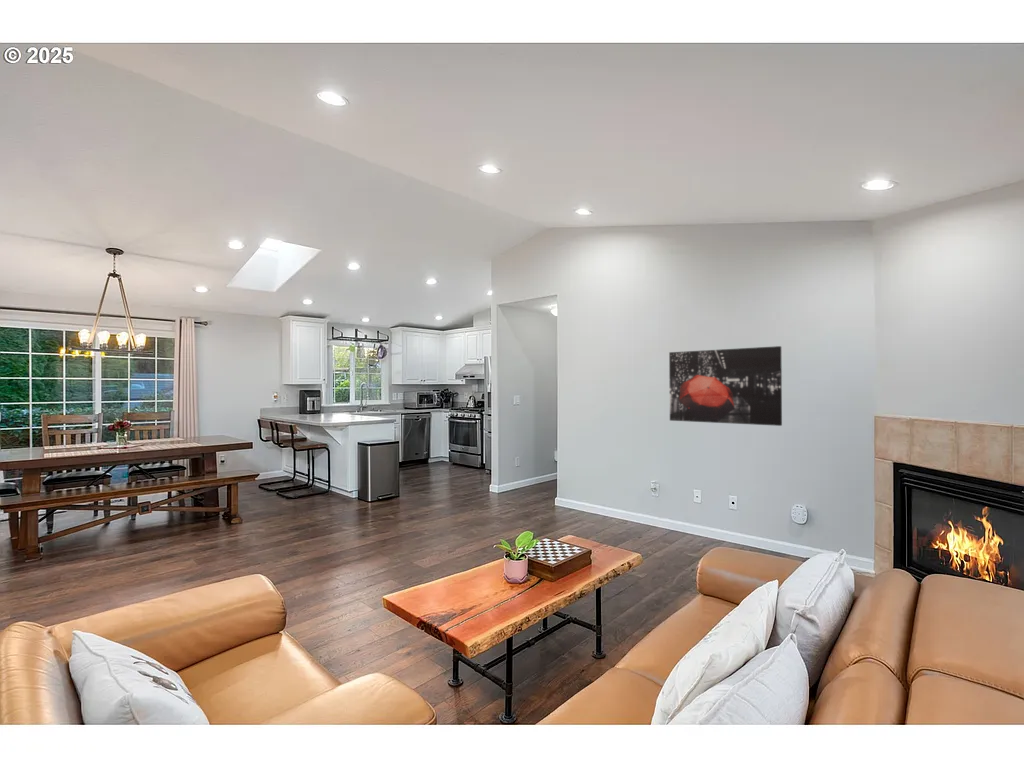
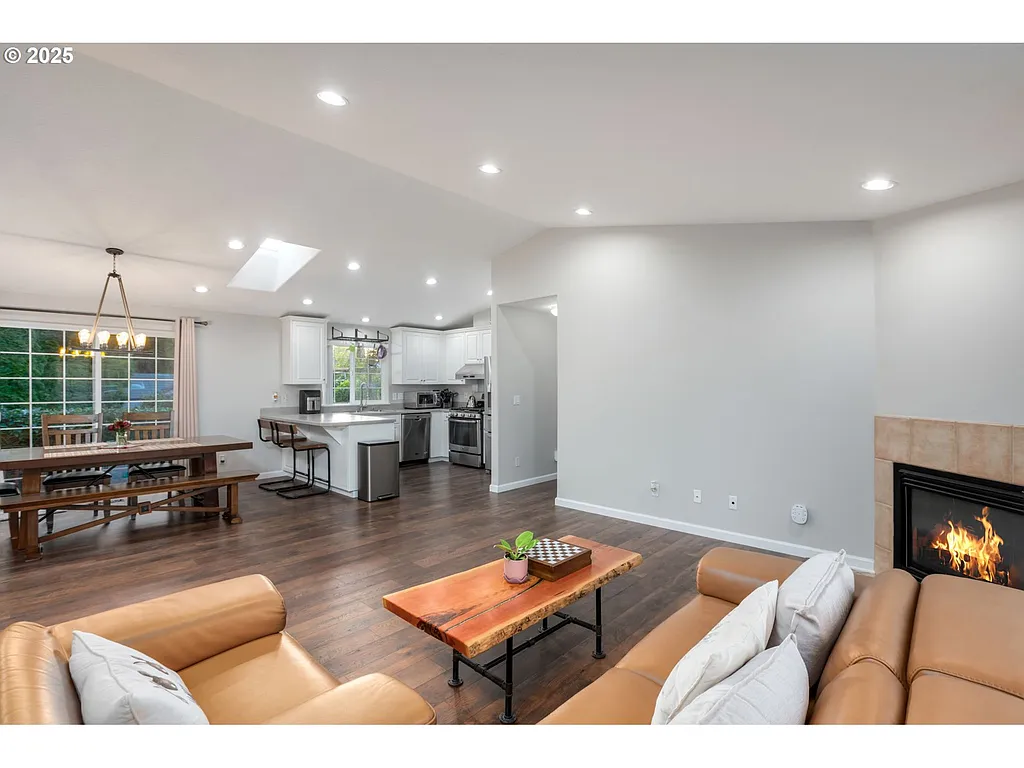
- wall art (721, 386)
